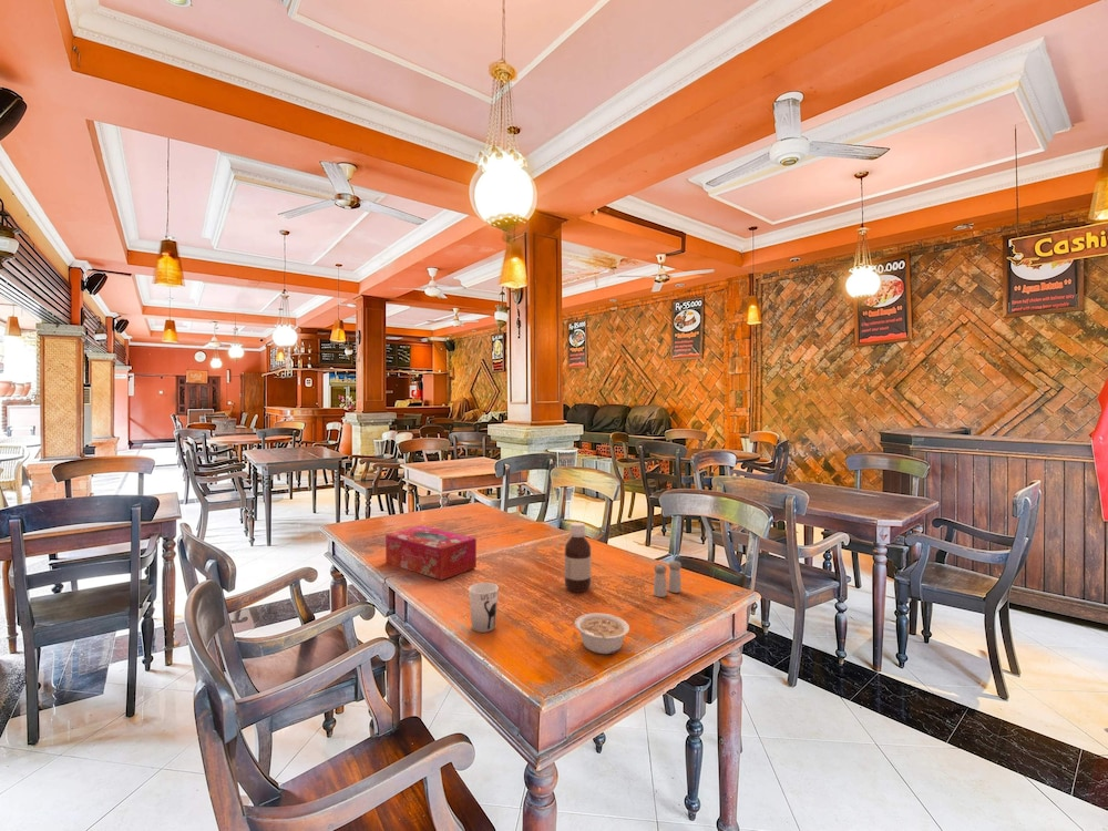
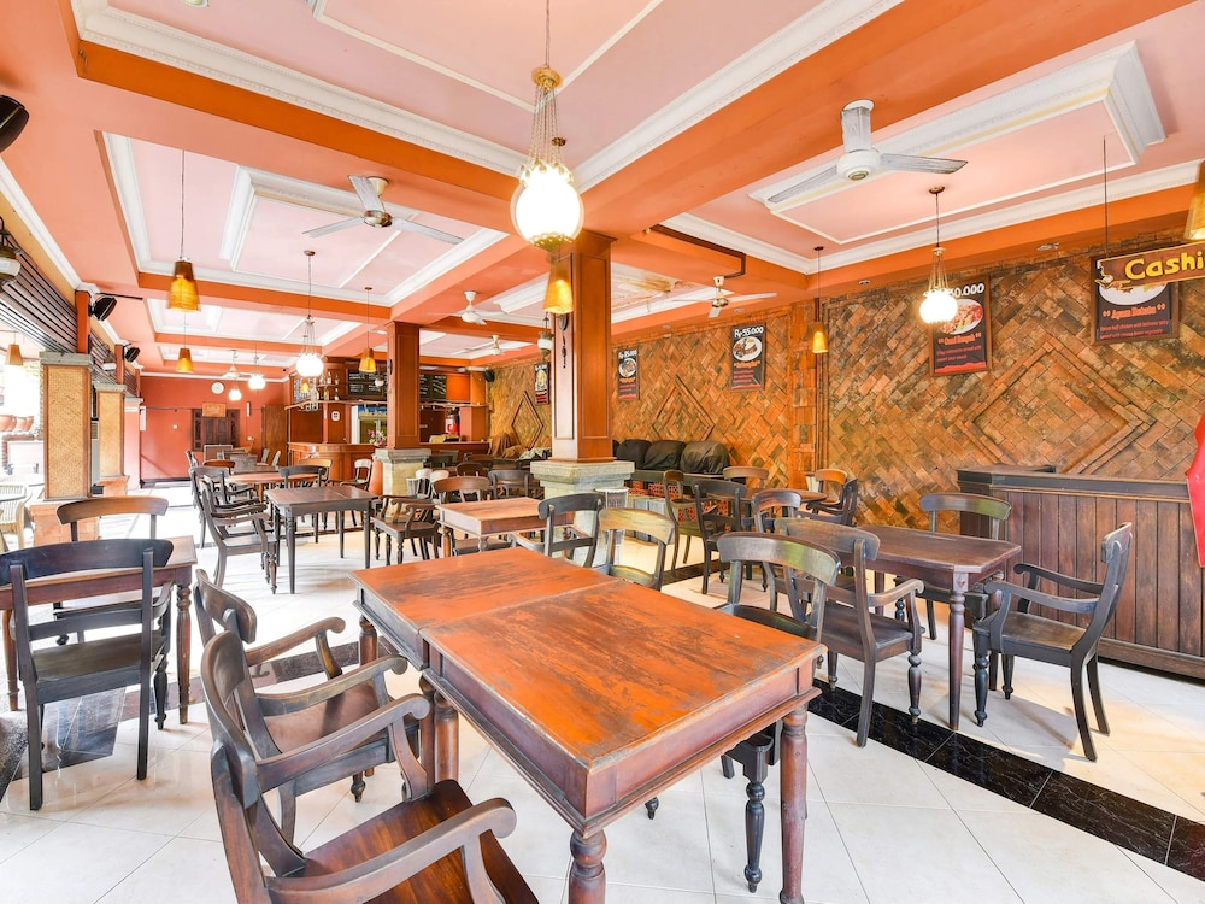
- cup (483, 607)
- tissue box (430, 551)
- salt and pepper shaker (669, 577)
- legume (603, 633)
- bottle (577, 556)
